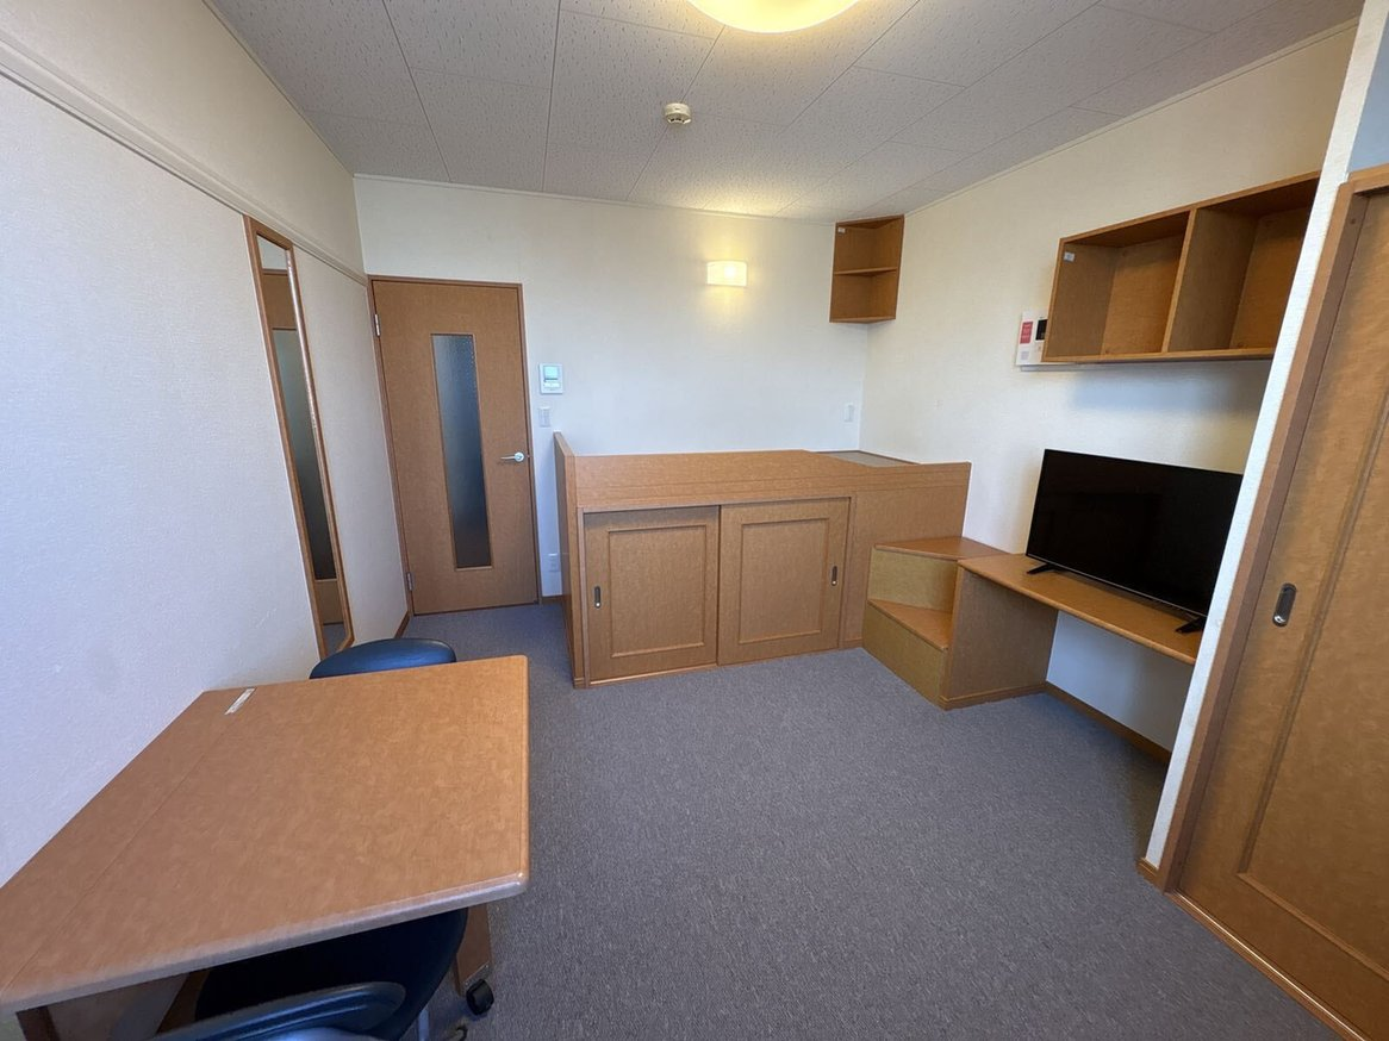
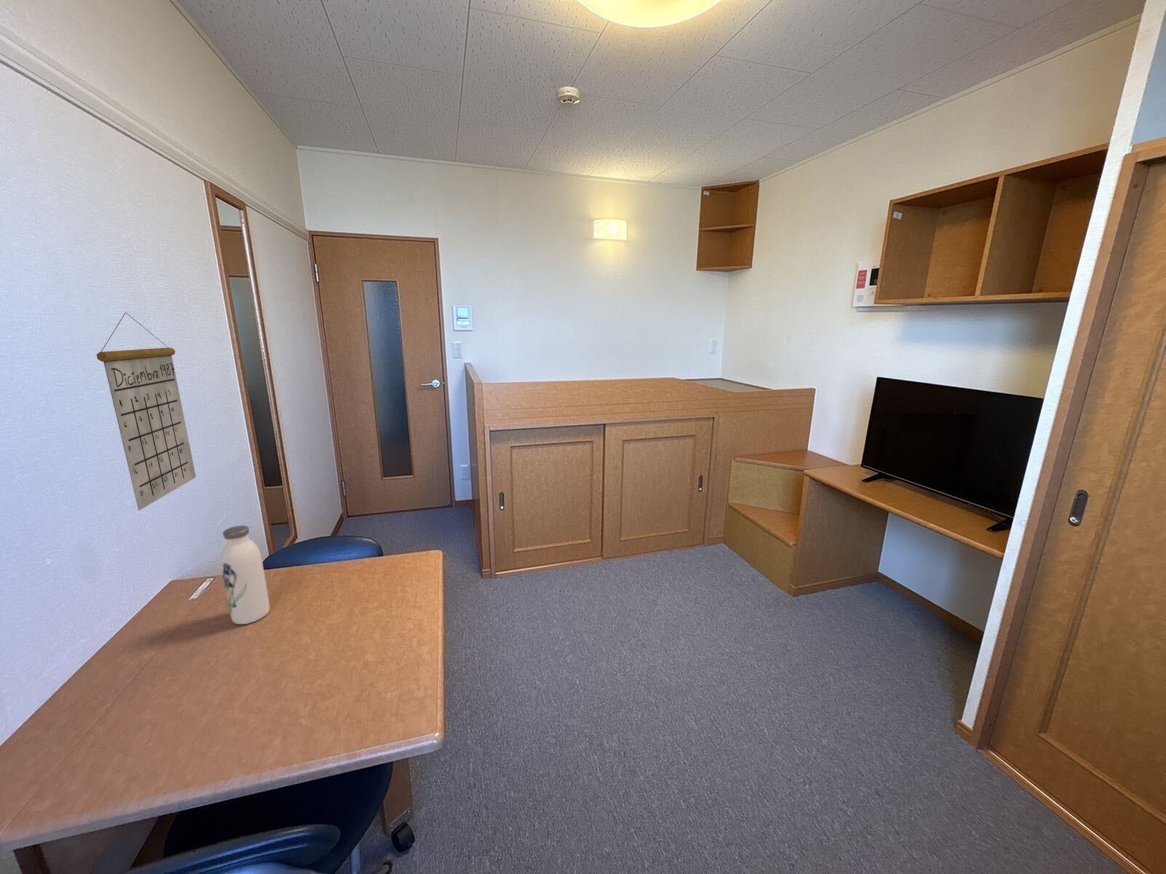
+ water bottle (243, 573)
+ calendar (151, 406)
